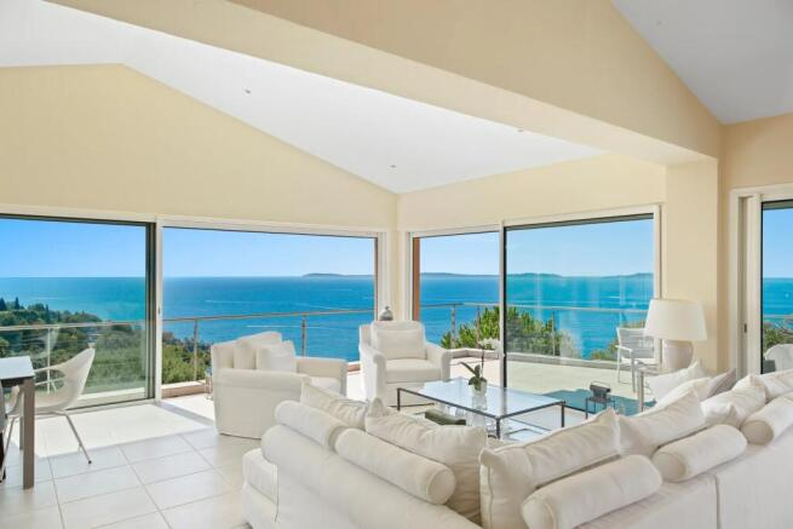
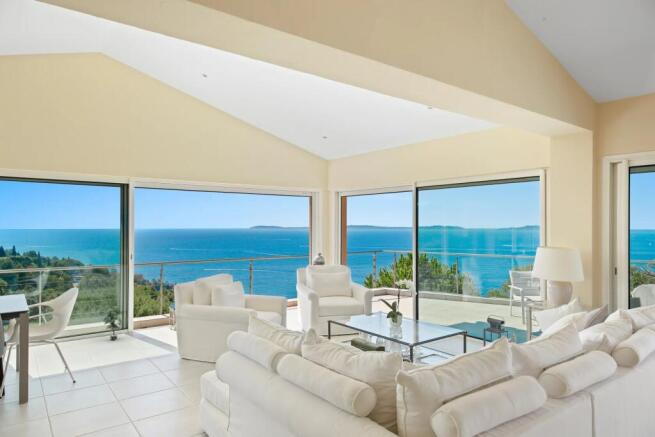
+ potted plant (113, 322)
